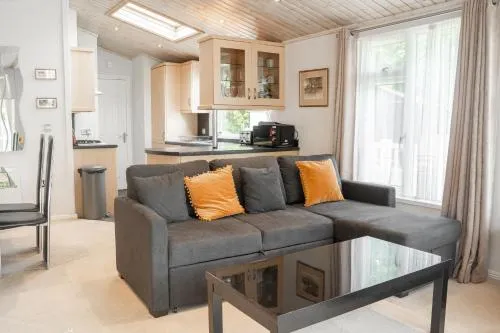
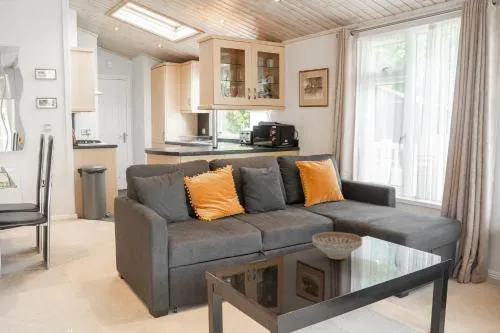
+ decorative bowl (336, 247)
